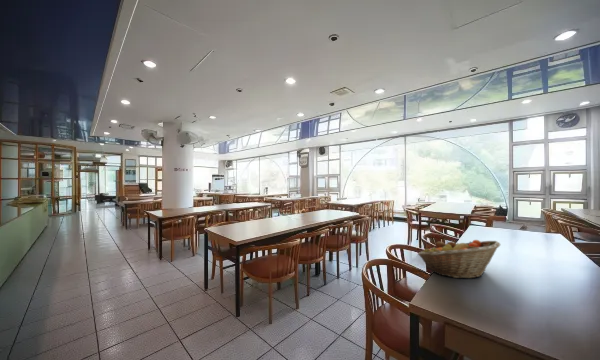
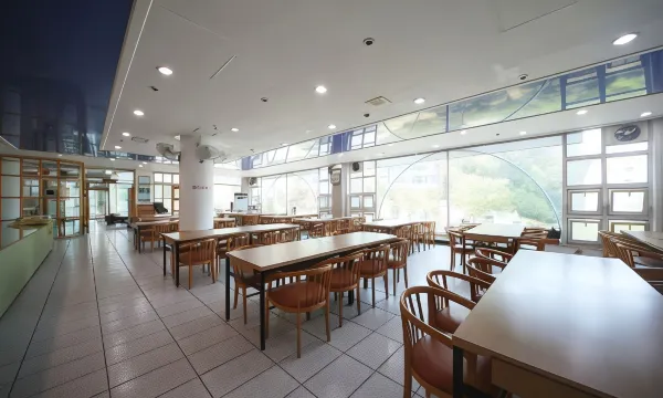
- fruit basket (457, 254)
